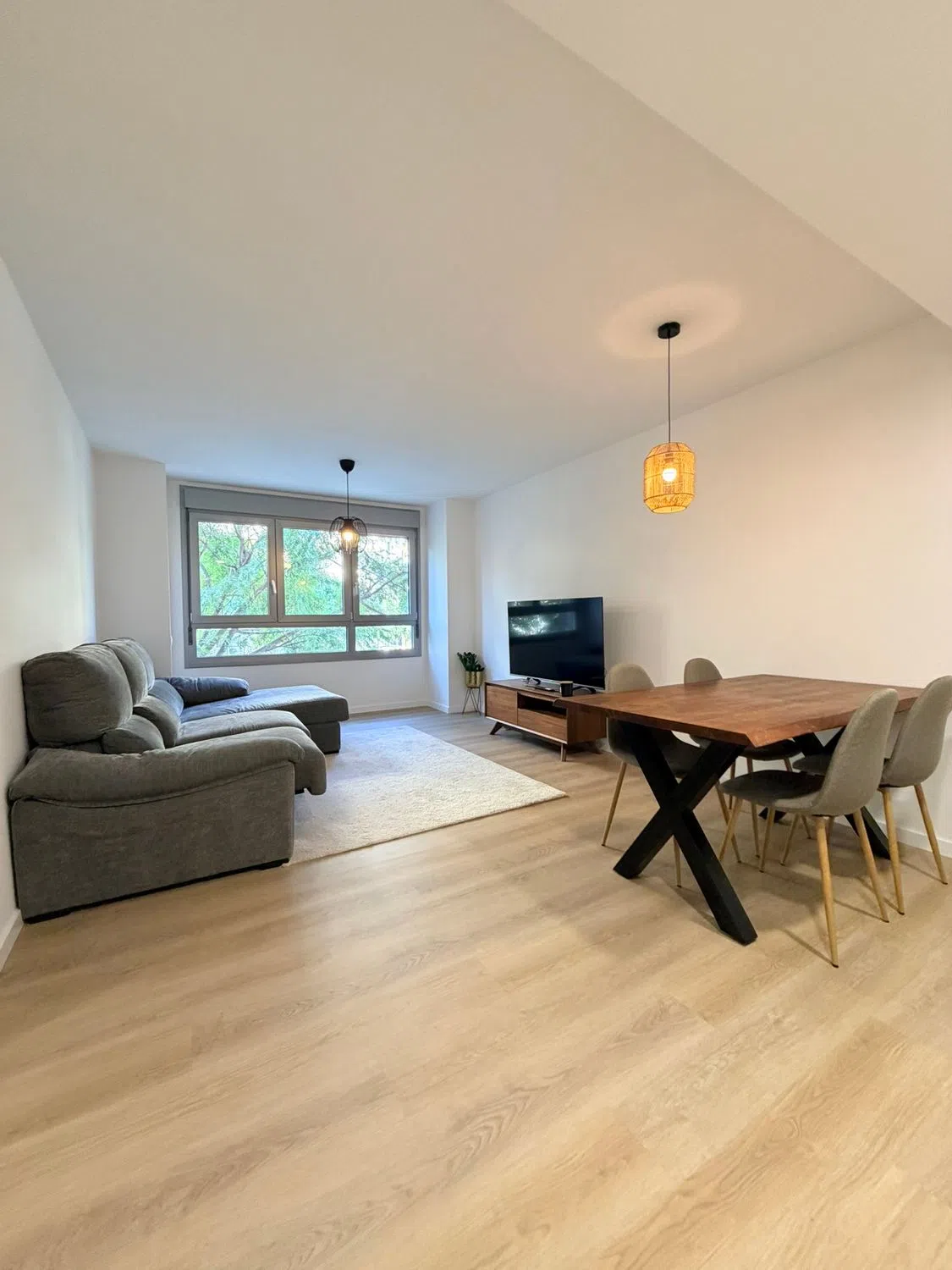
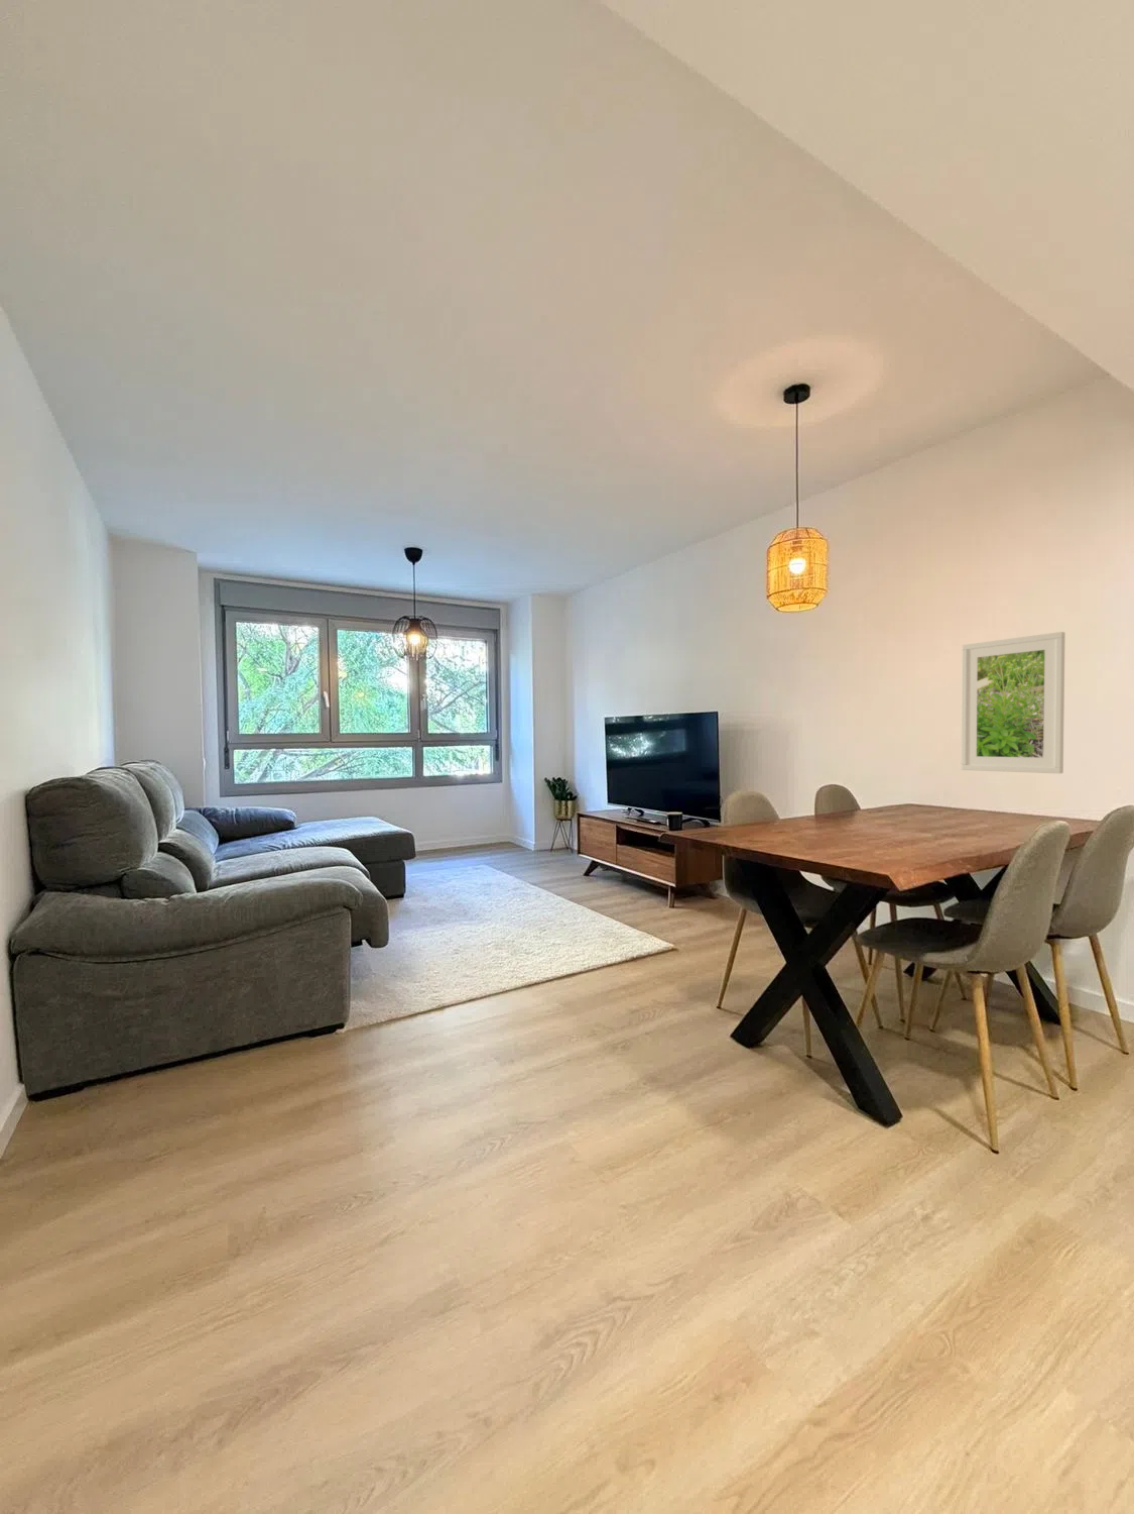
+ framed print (1009, 705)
